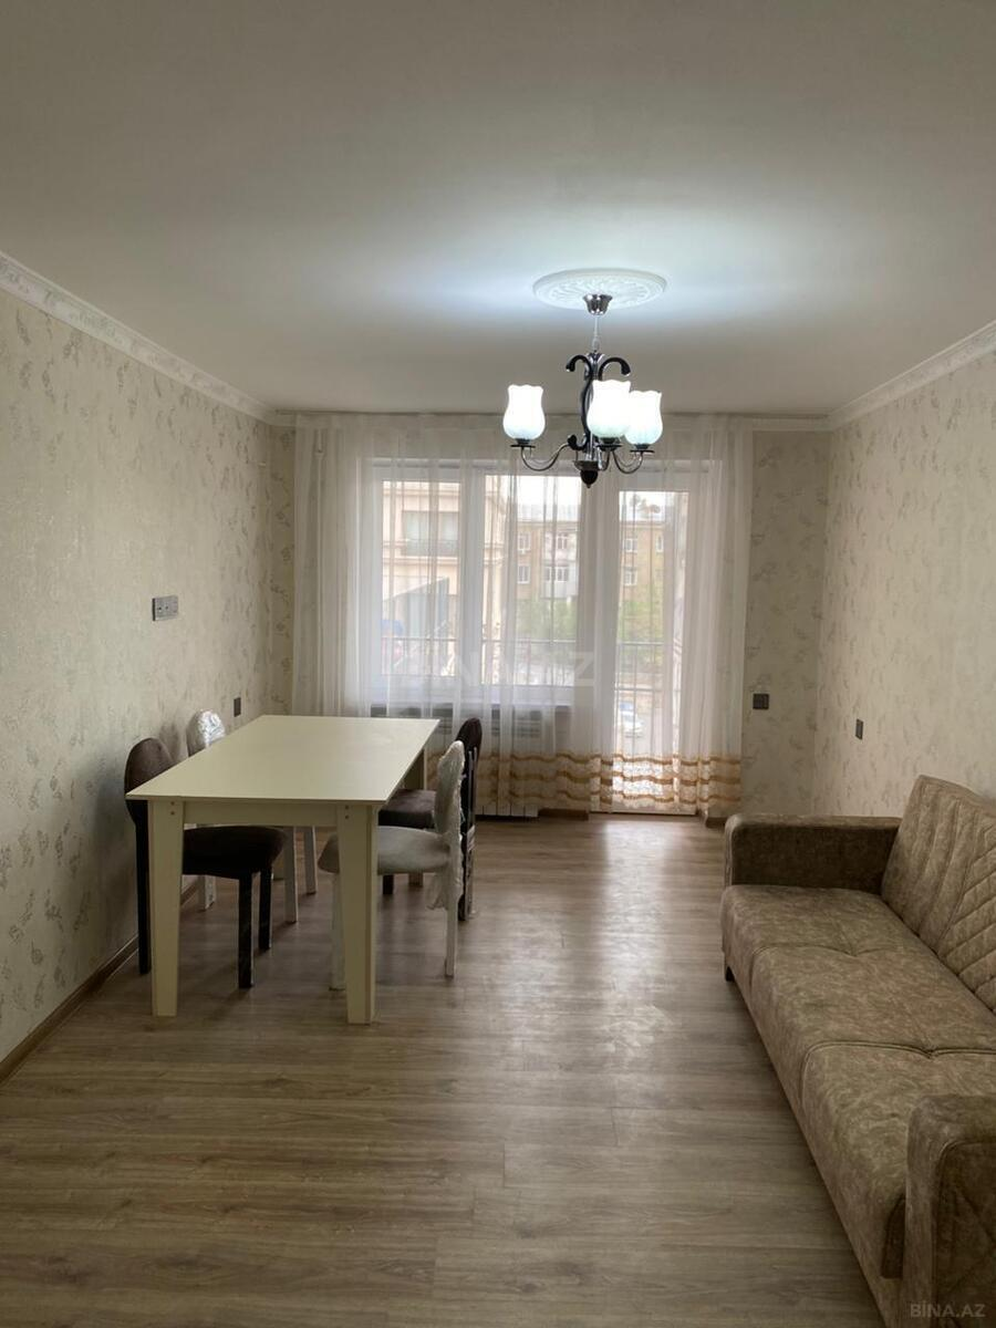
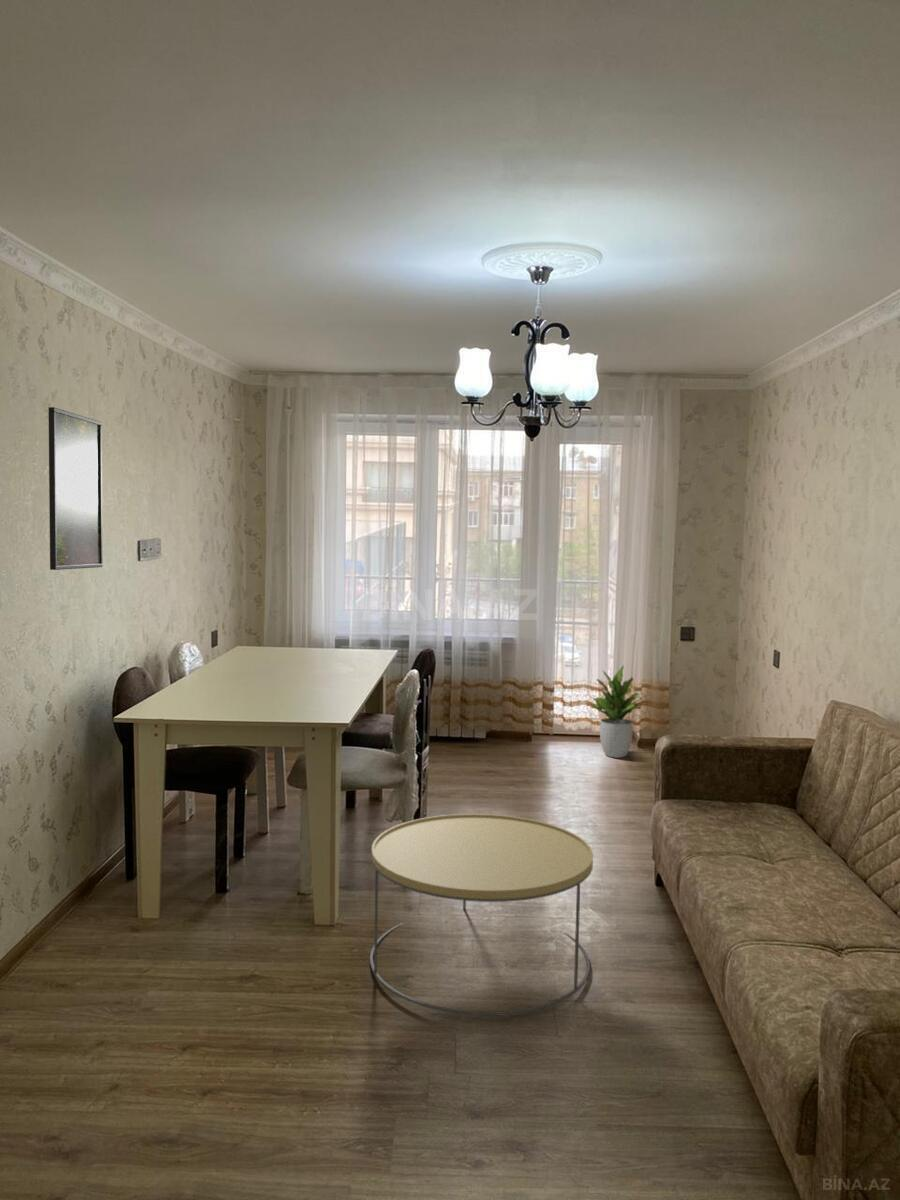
+ coffee table (480, 901)
+ potted plant (615, 710)
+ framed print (77, 492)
